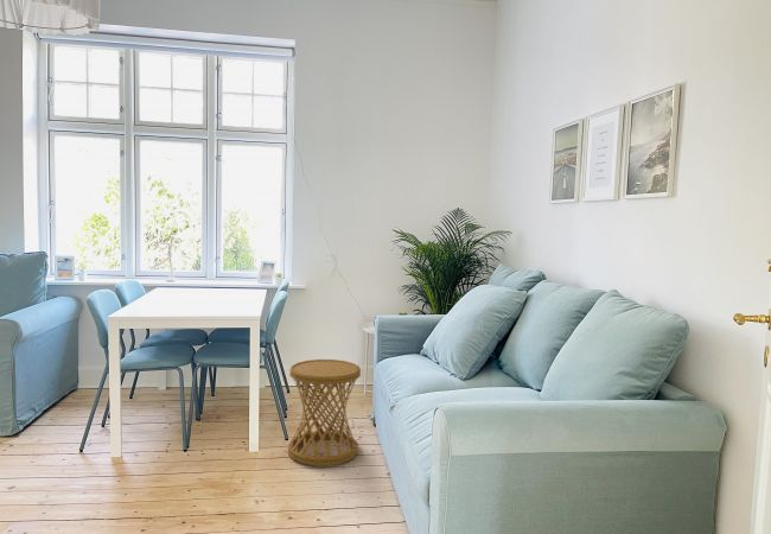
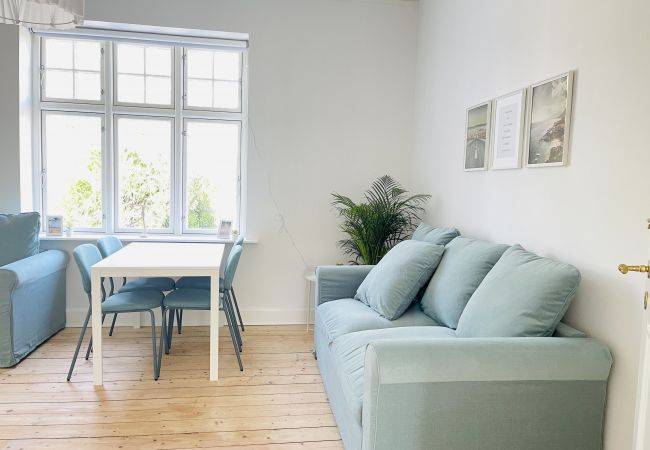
- side table (324, 409)
